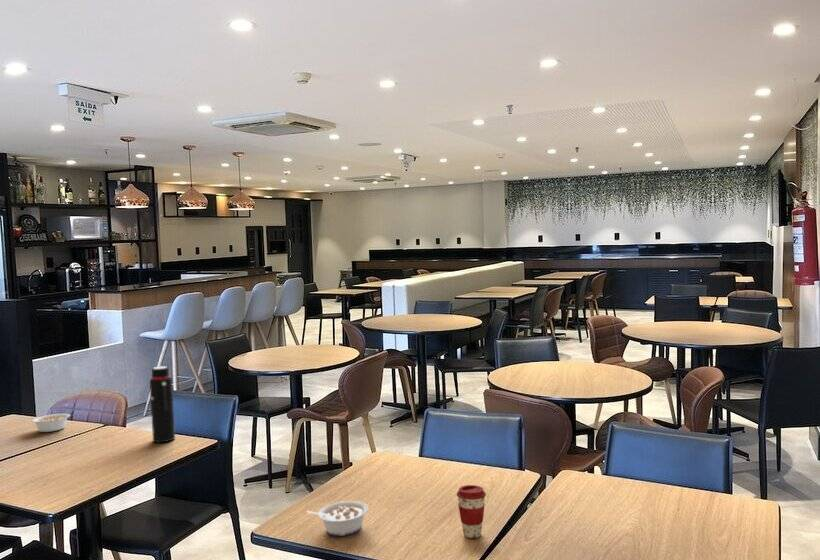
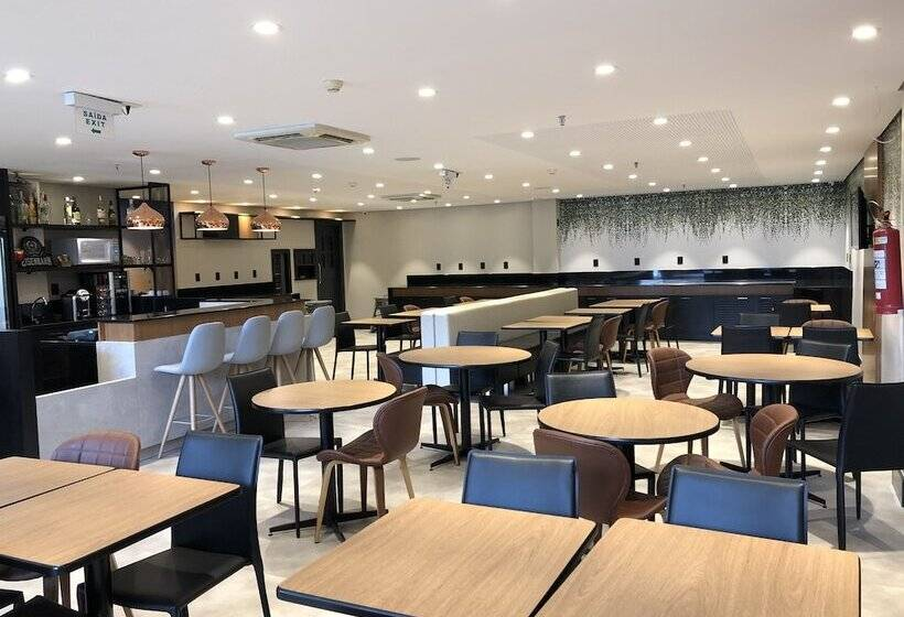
- coffee cup (471, 511)
- legume (342, 518)
- legume (53, 422)
- water bottle (162, 404)
